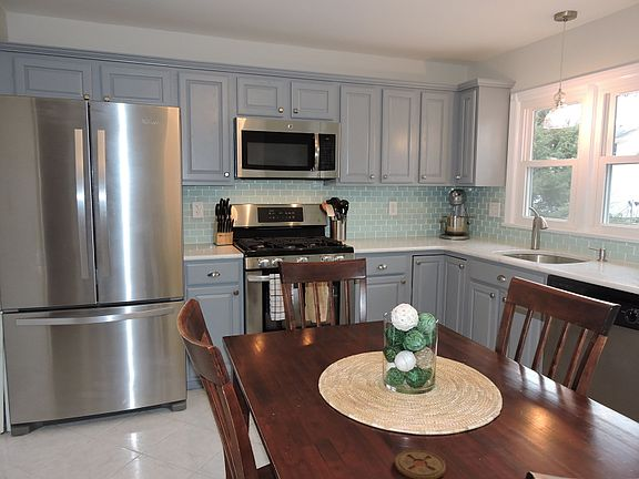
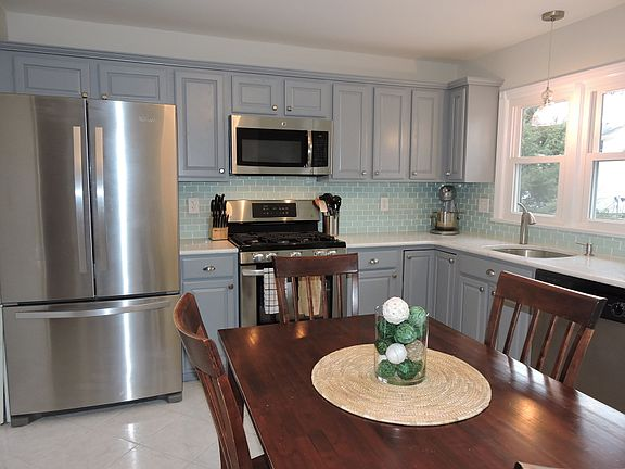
- coaster (419, 463)
